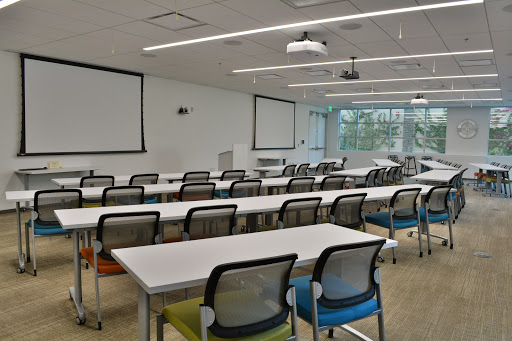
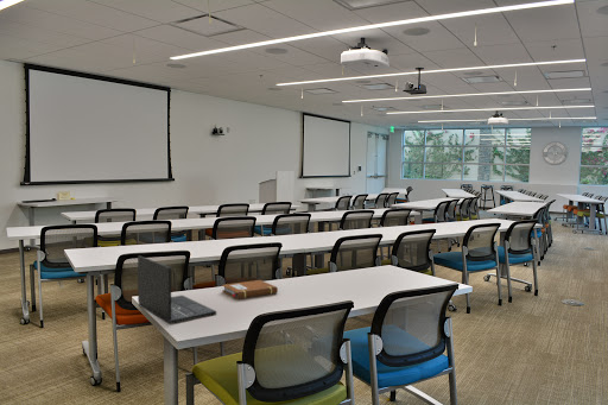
+ laptop (170, 284)
+ notebook (248, 289)
